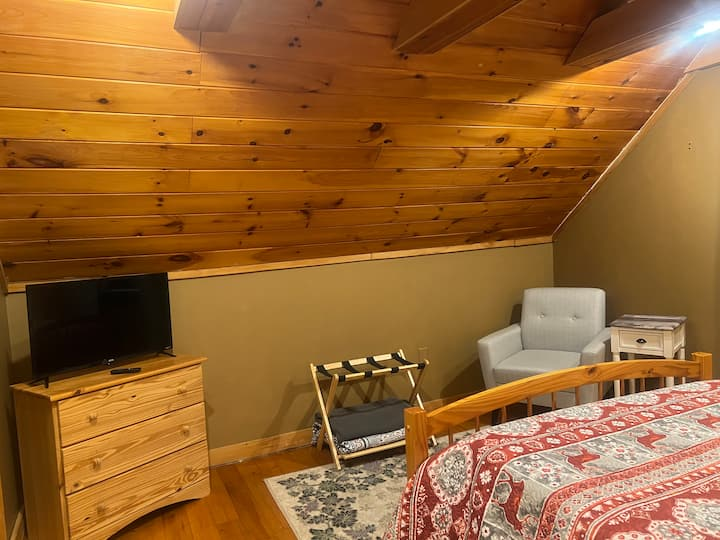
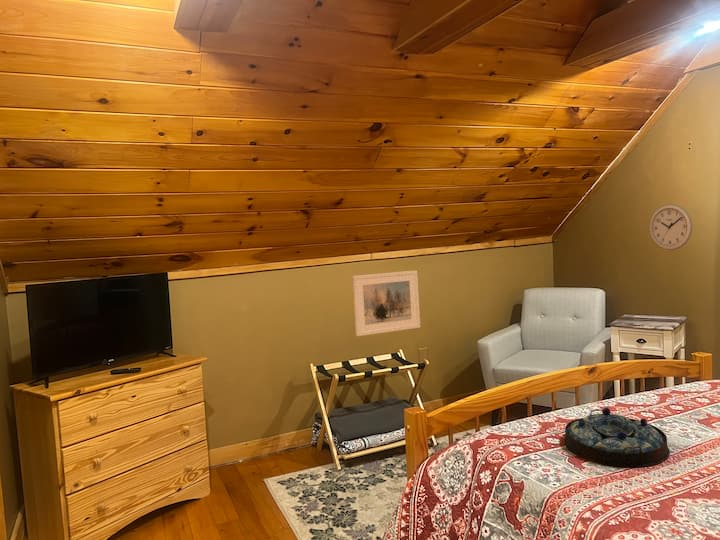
+ serving tray (614, 431)
+ wall clock (669, 227)
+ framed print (387, 302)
